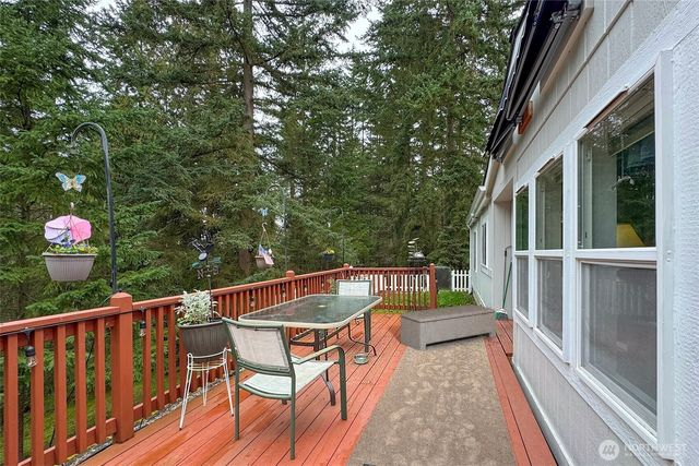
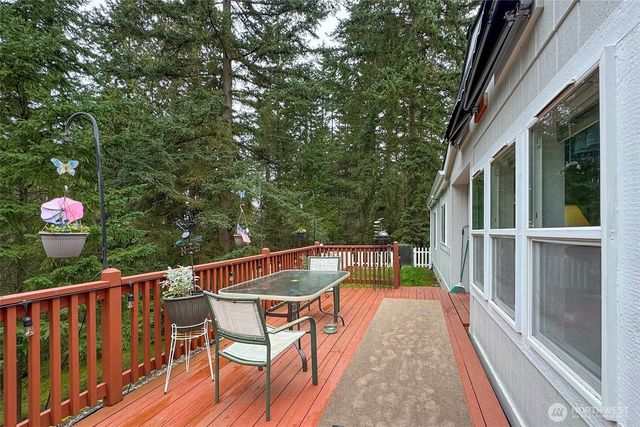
- bench (449, 325)
